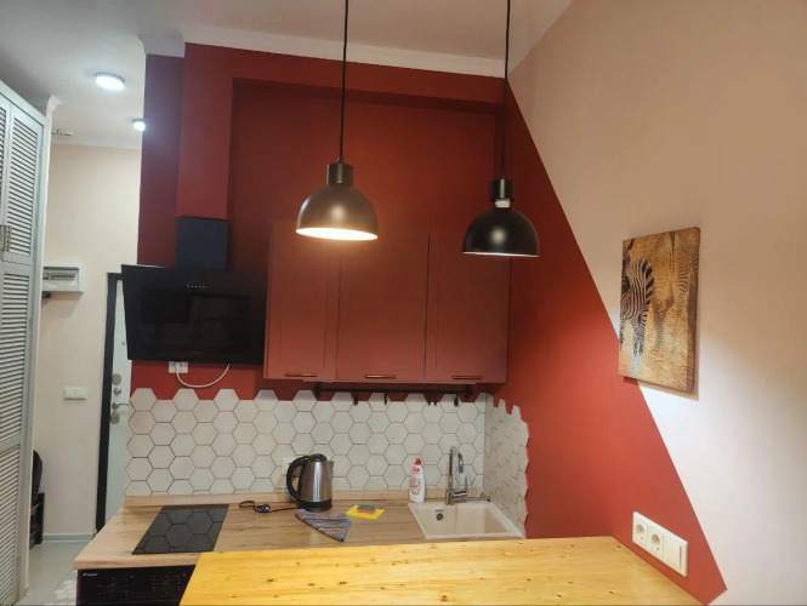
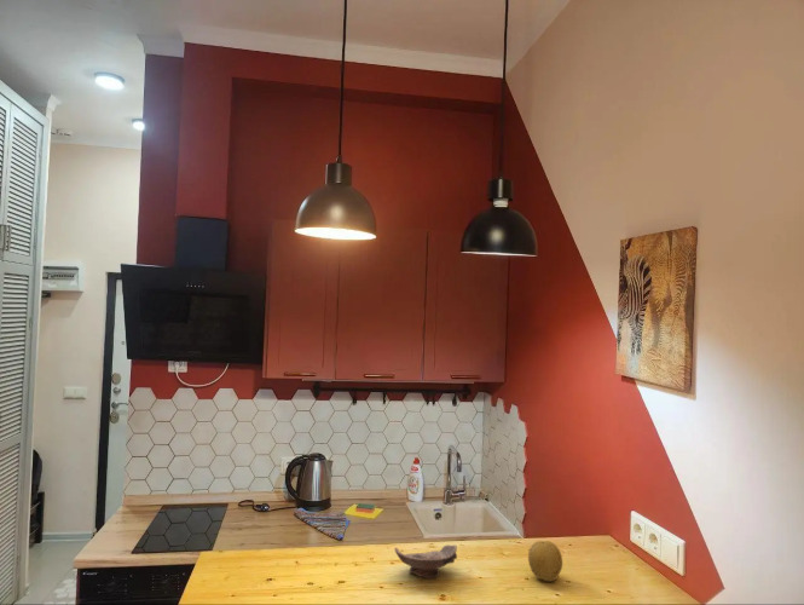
+ fruit (544, 559)
+ ceramic bowl (424, 561)
